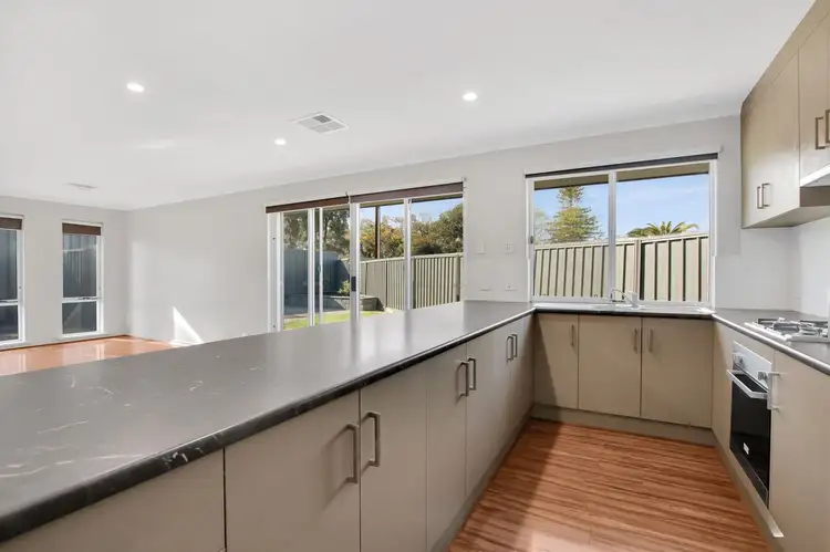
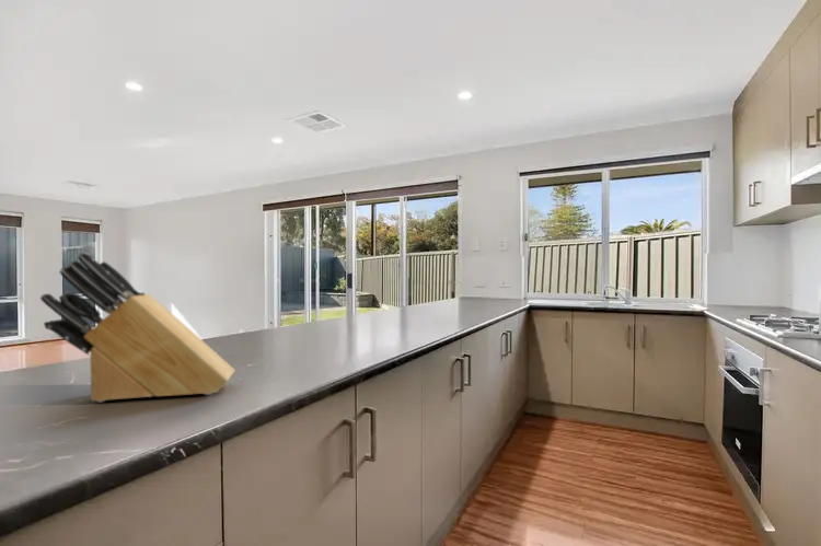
+ knife block (146, 323)
